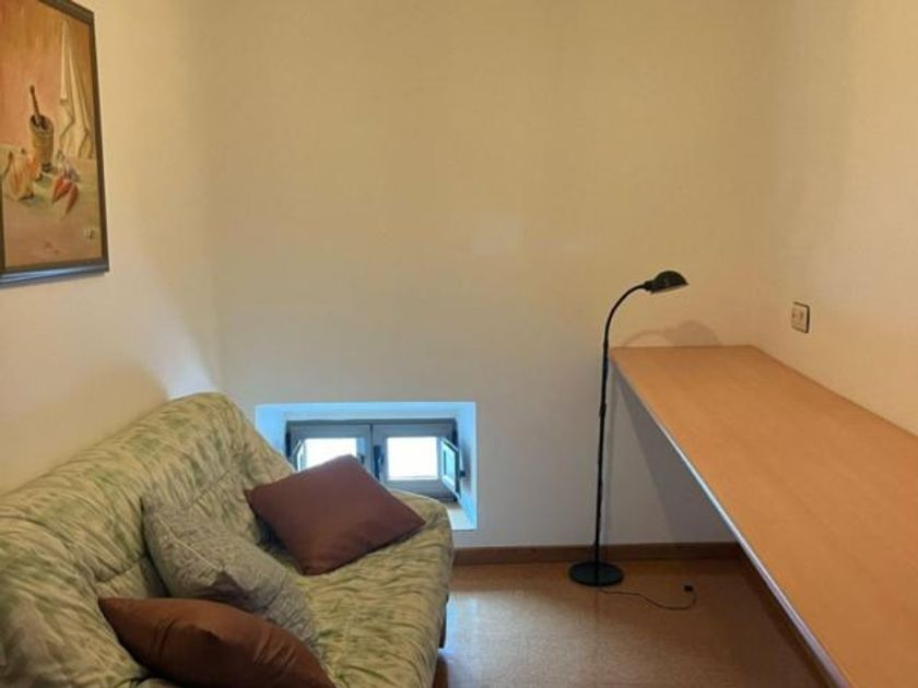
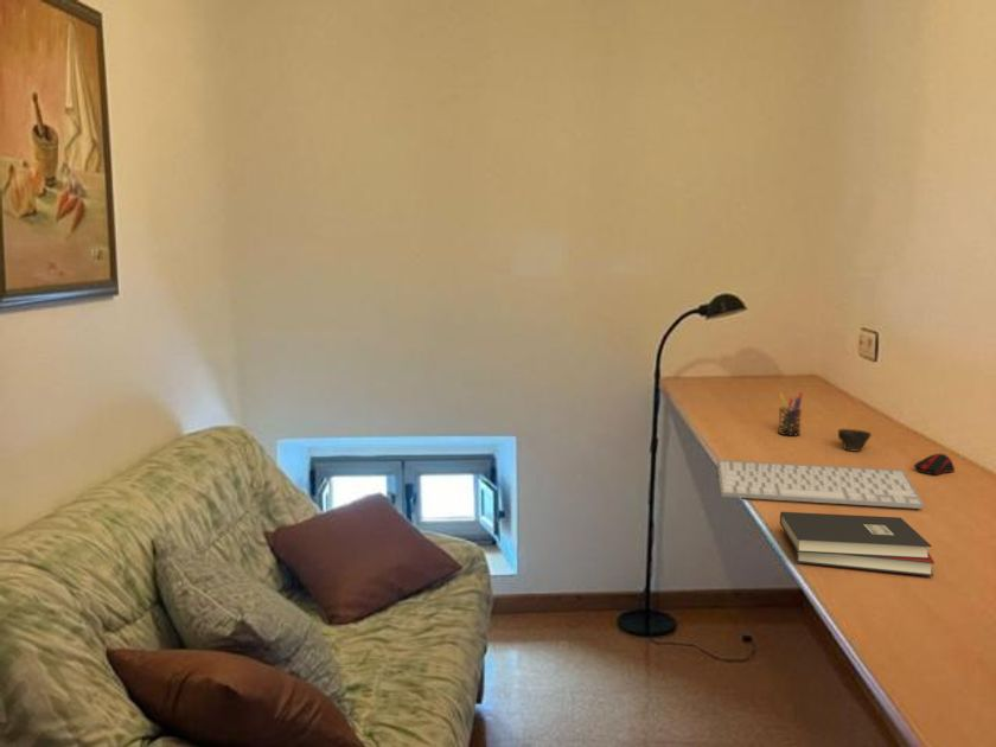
+ computer keyboard (813, 481)
+ pen holder (792, 411)
+ hardback book (851, 540)
+ computer mouse (936, 462)
+ cup (853, 440)
